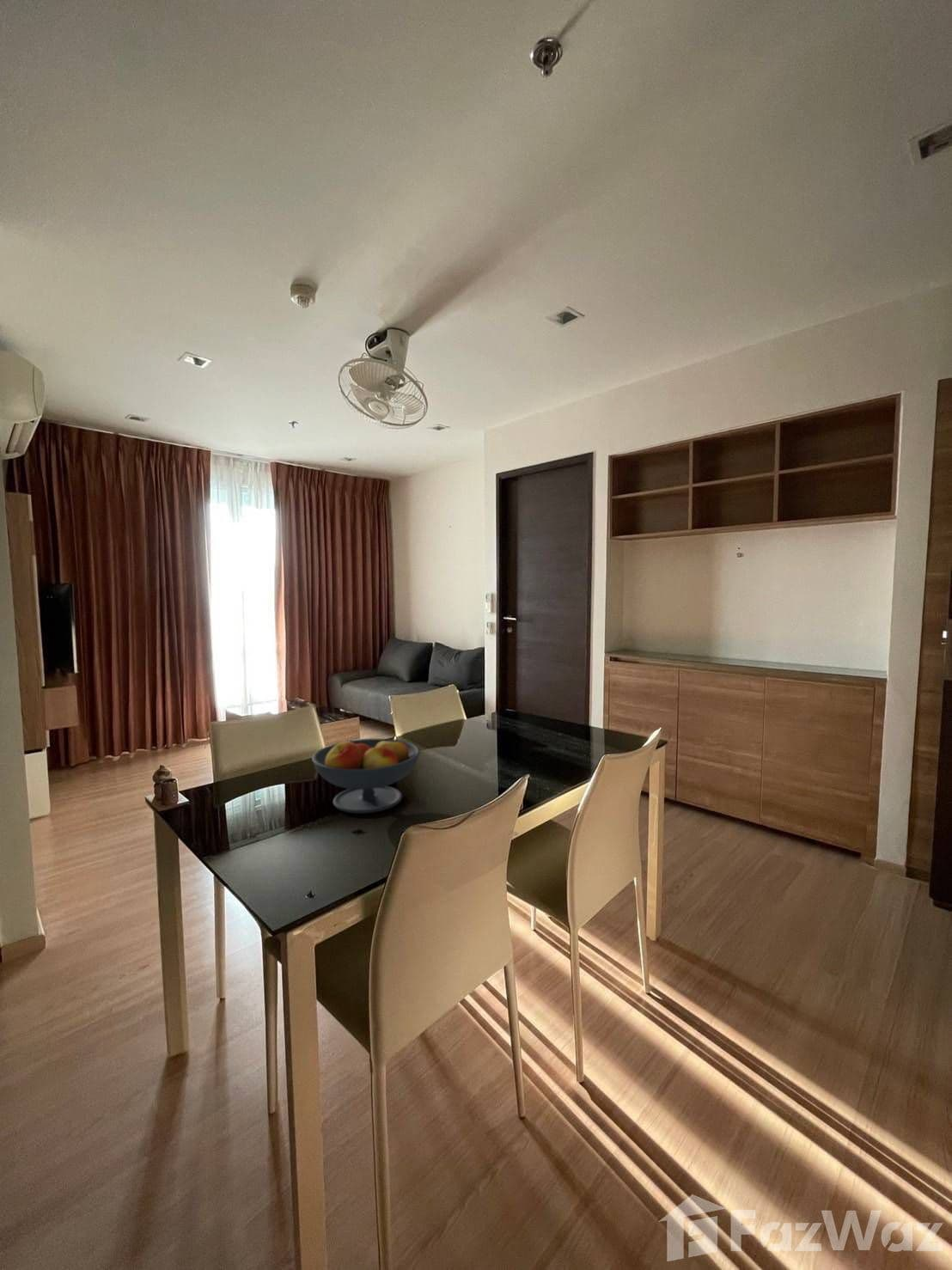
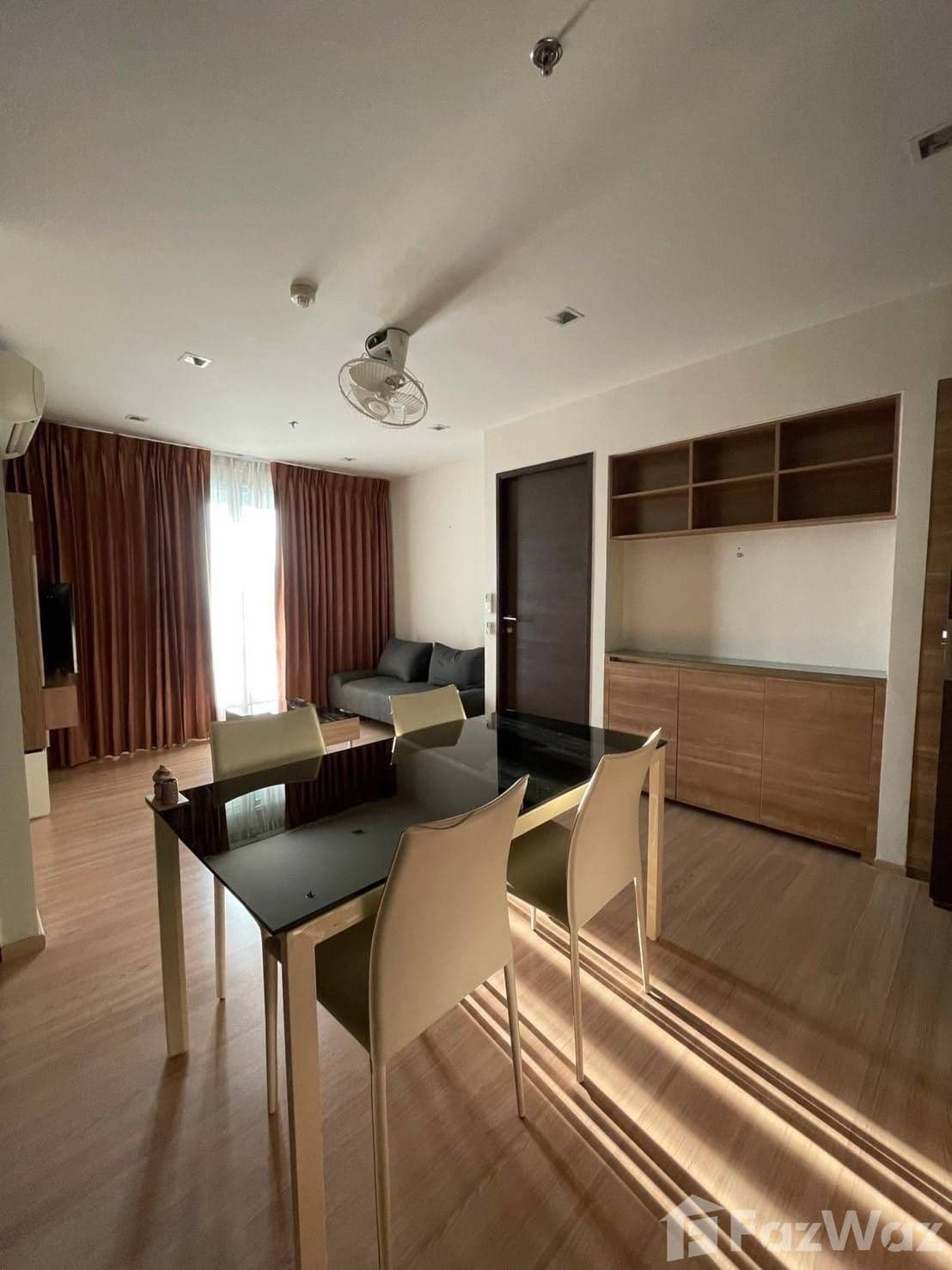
- fruit bowl (367, 767)
